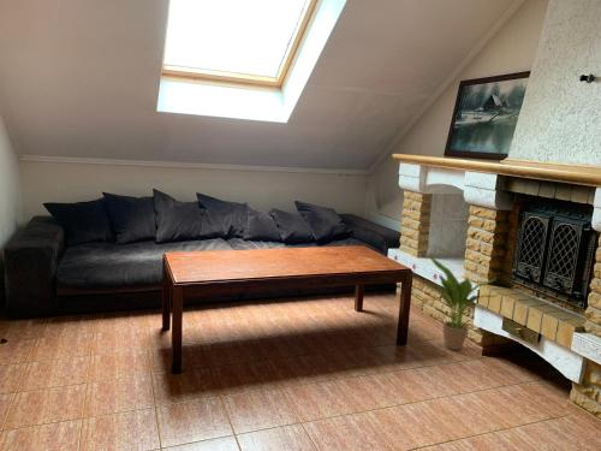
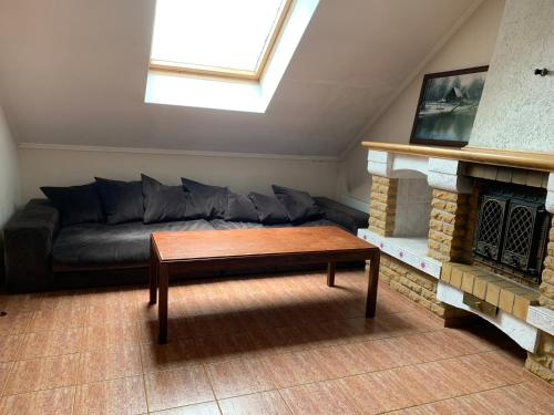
- potted plant (453, 304)
